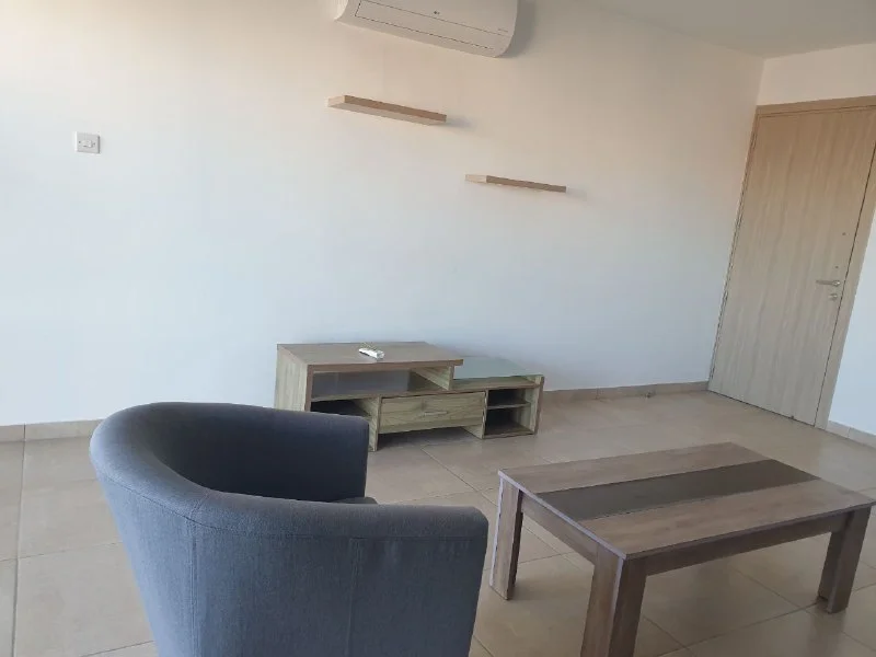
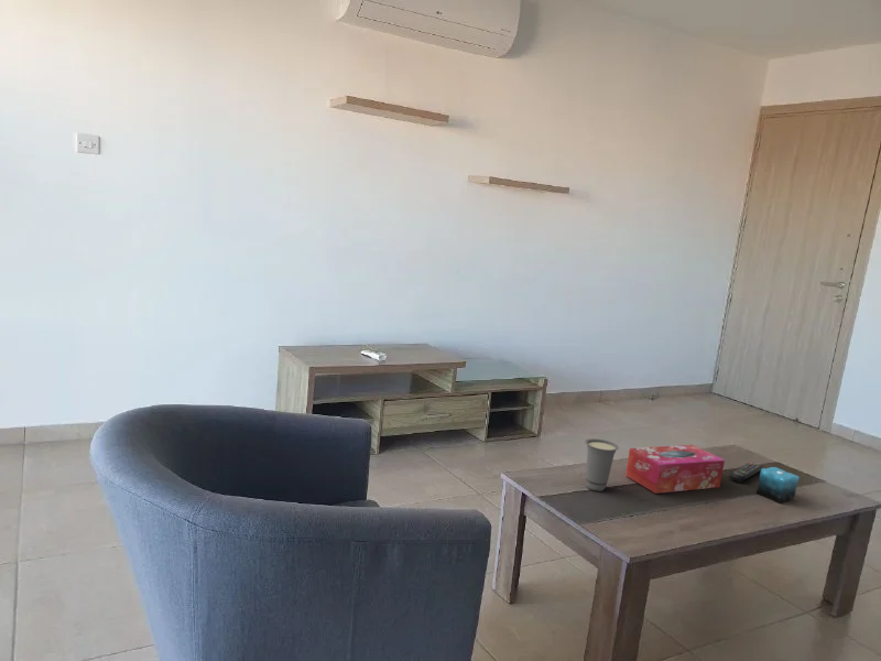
+ cup (598, 466)
+ tissue box (674, 467)
+ remote control (747, 472)
+ candle (777, 479)
